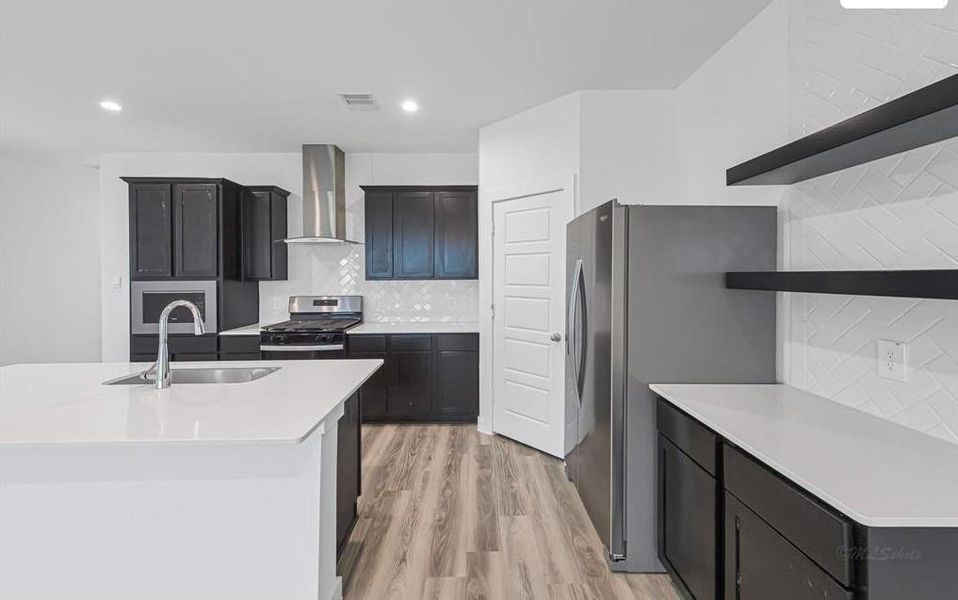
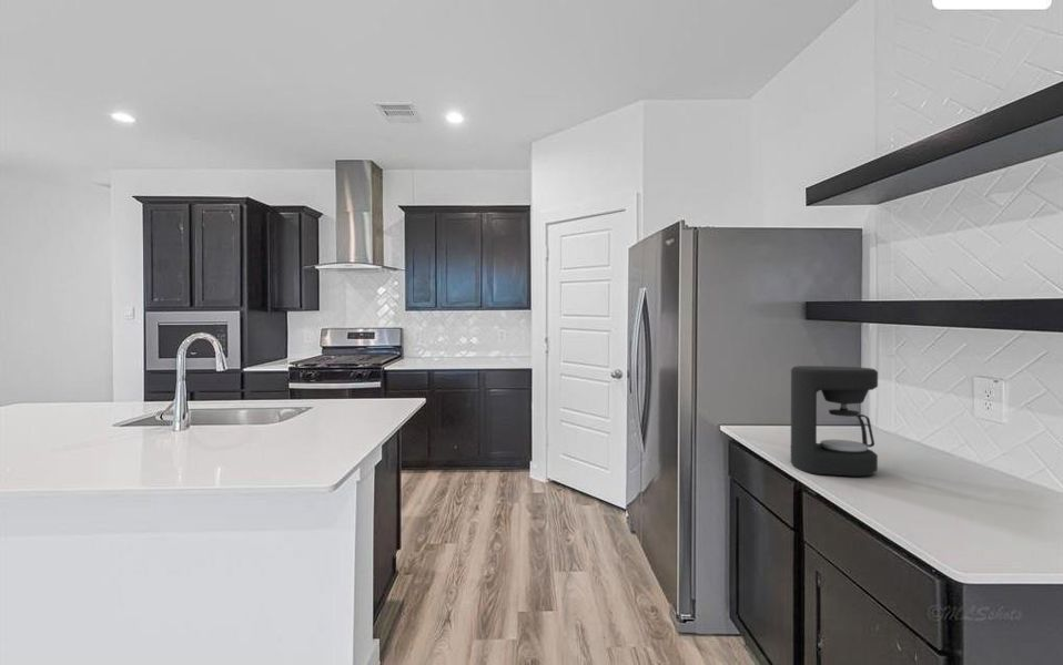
+ coffee maker (834, 415)
